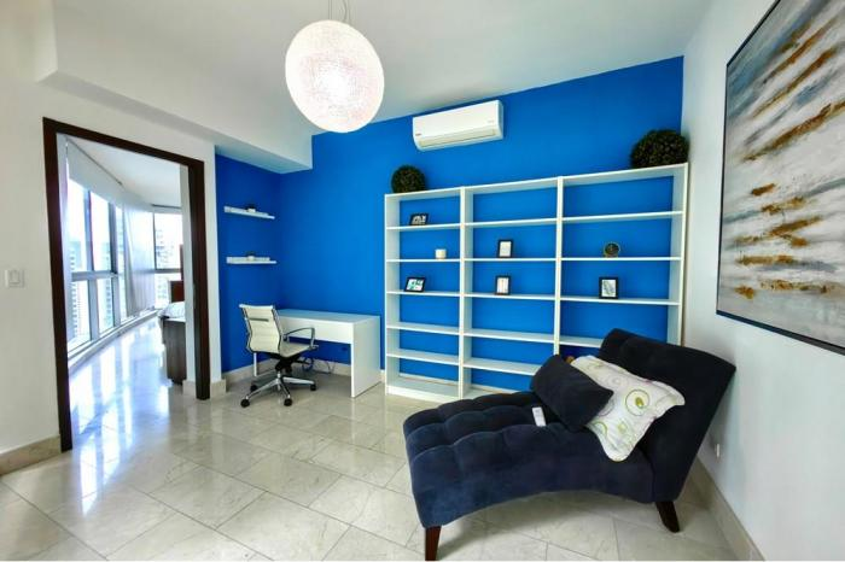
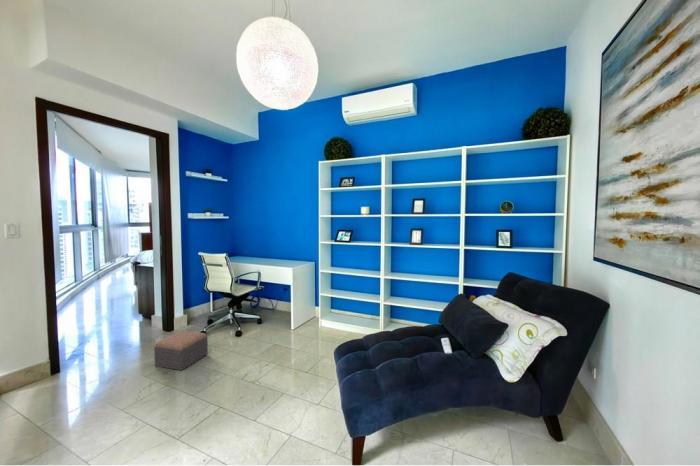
+ footstool (182, 348)
